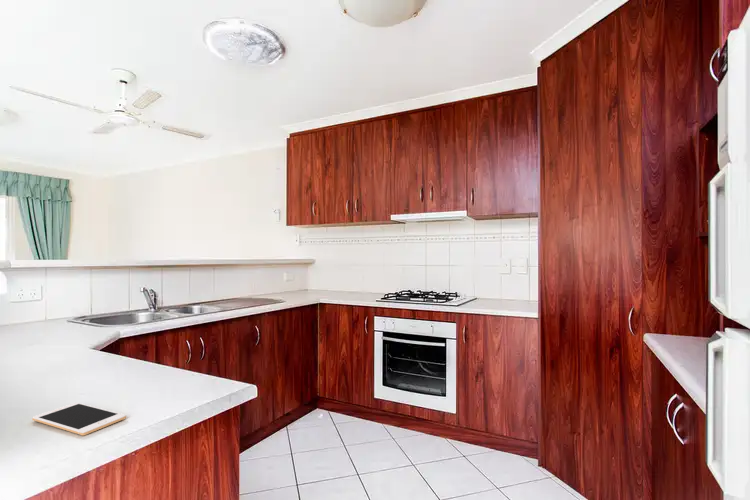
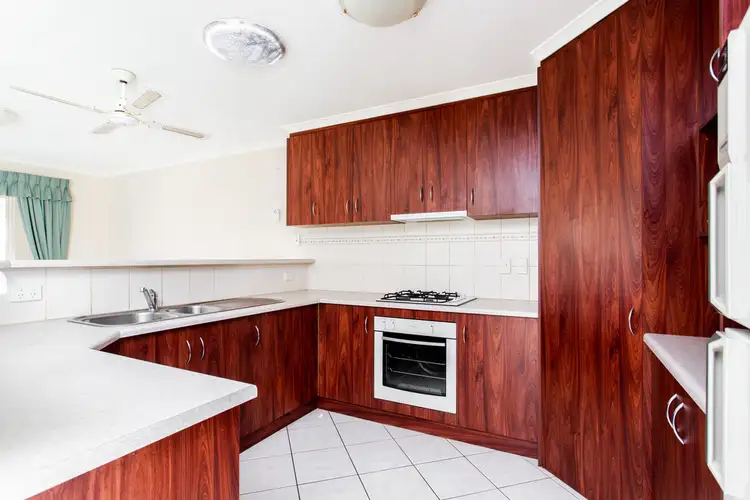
- cell phone (79, 417)
